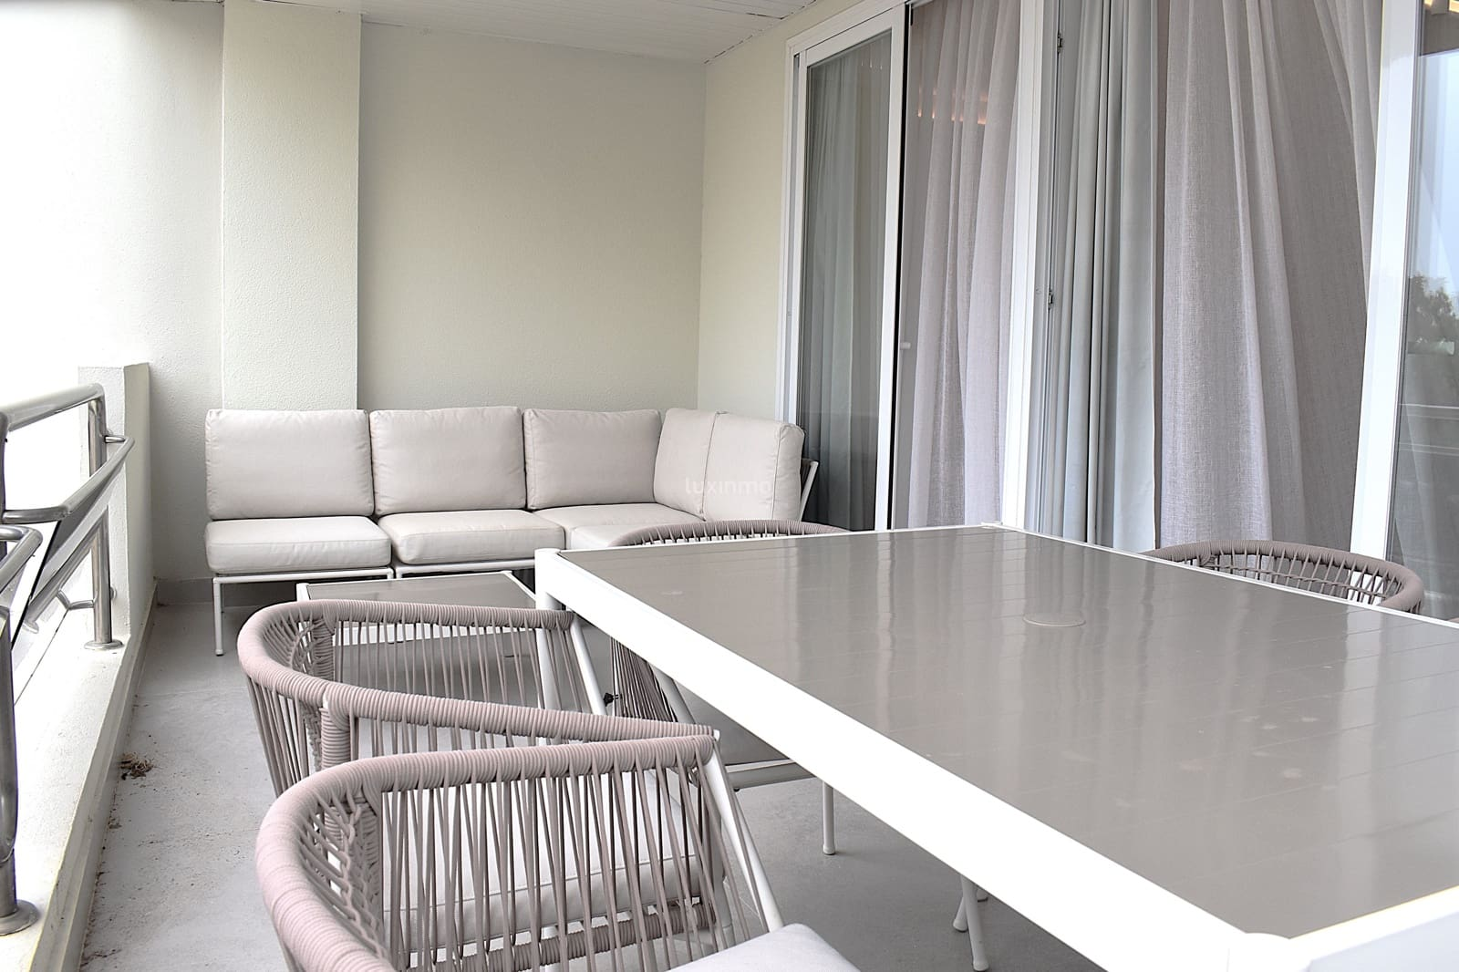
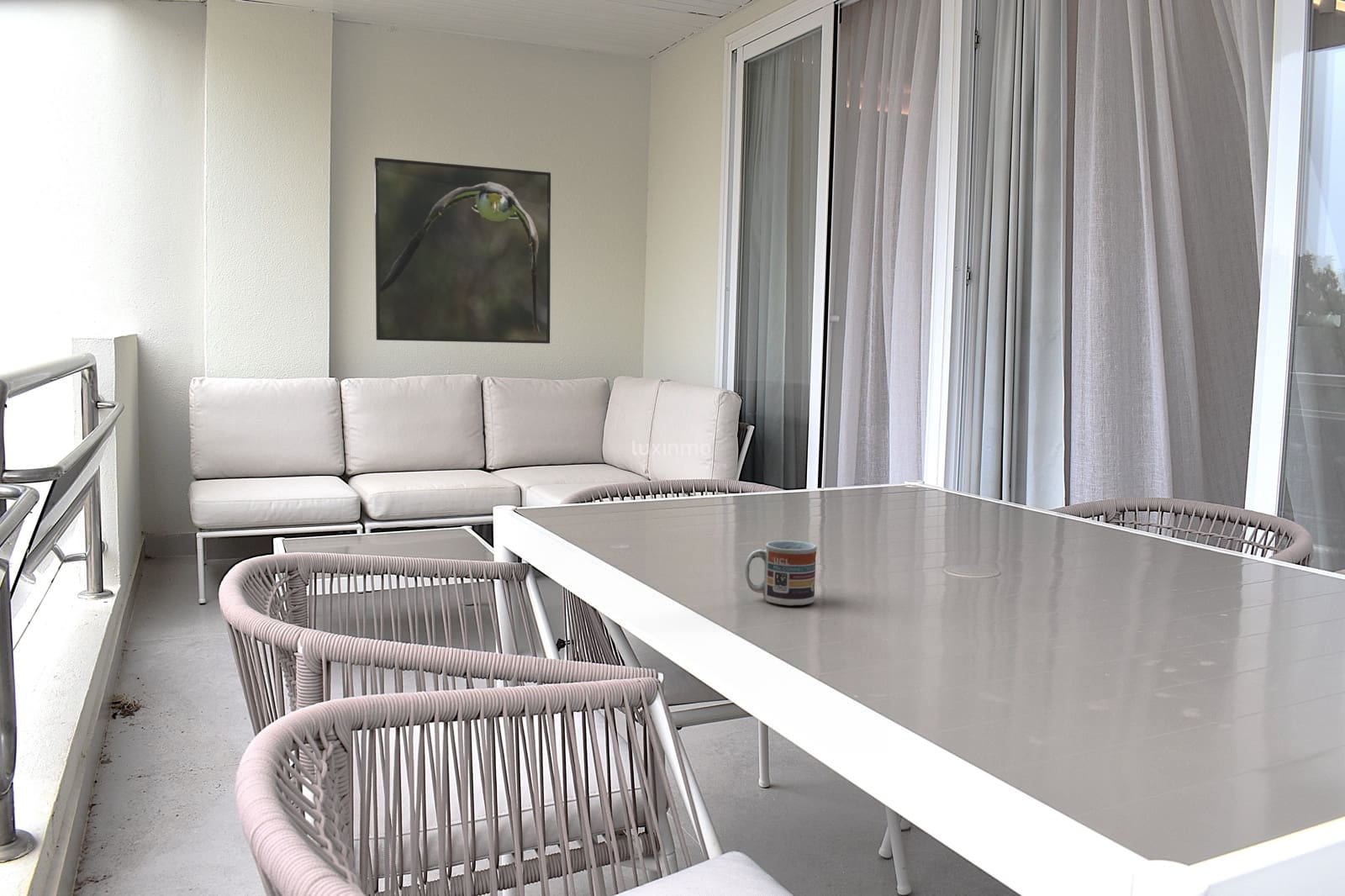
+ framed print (465, 254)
+ cup (780, 572)
